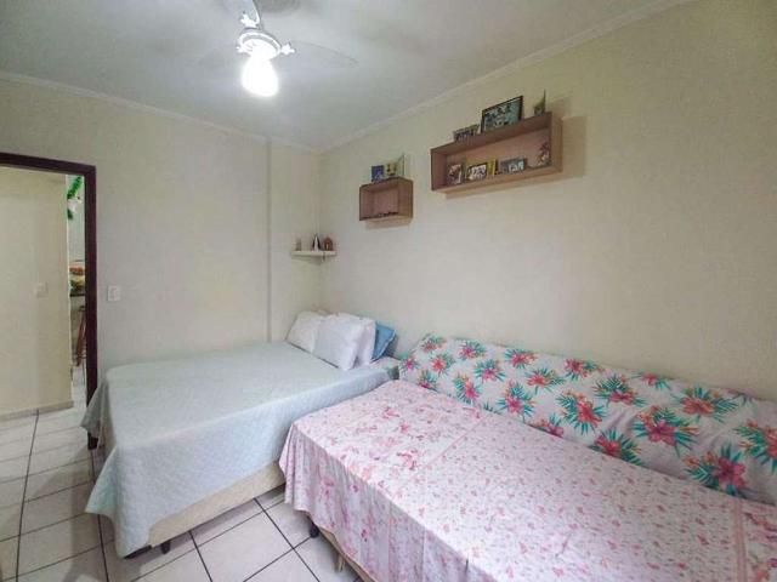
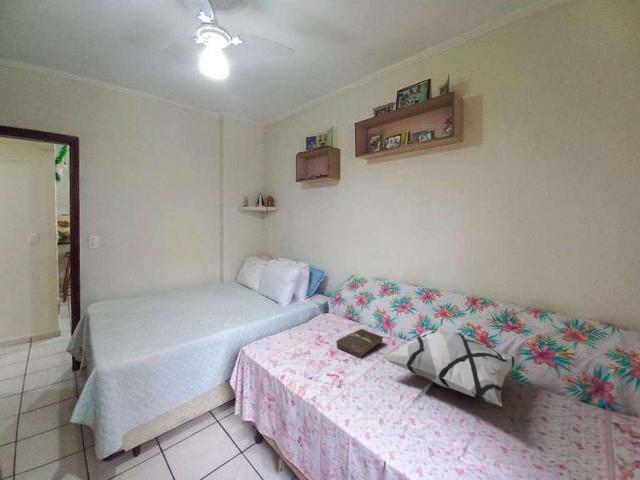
+ decorative pillow (452, 359)
+ book (360, 341)
